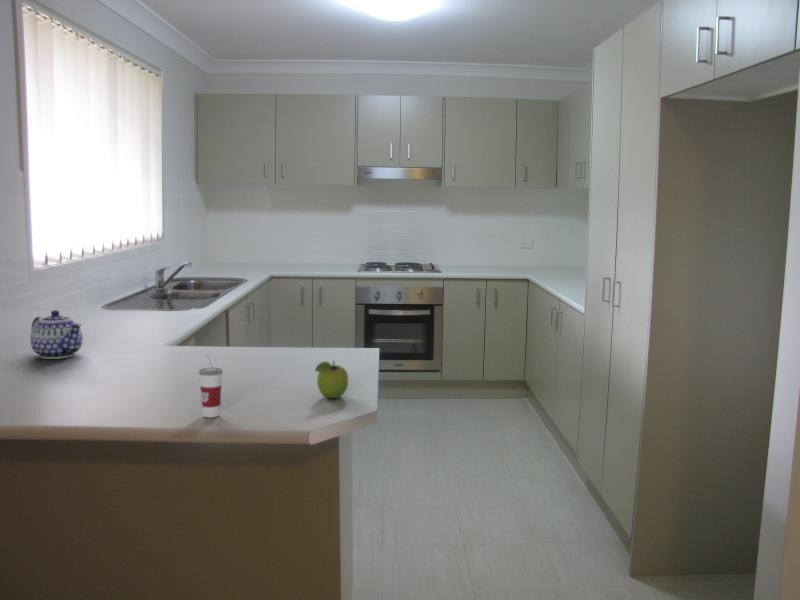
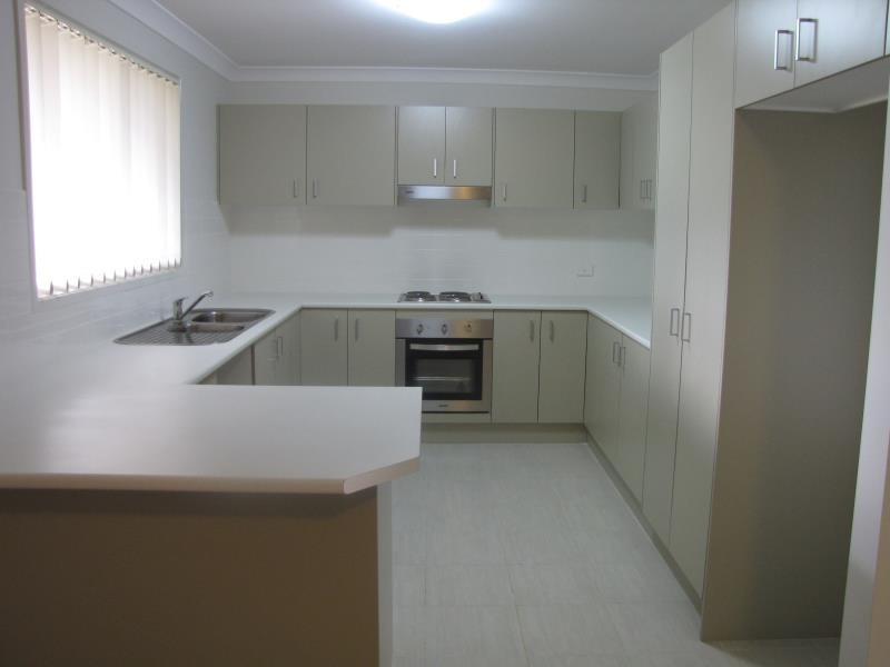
- cup (210, 384)
- fruit (330, 379)
- teapot (56, 333)
